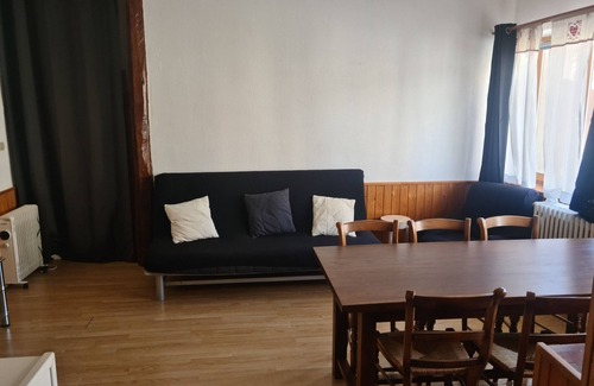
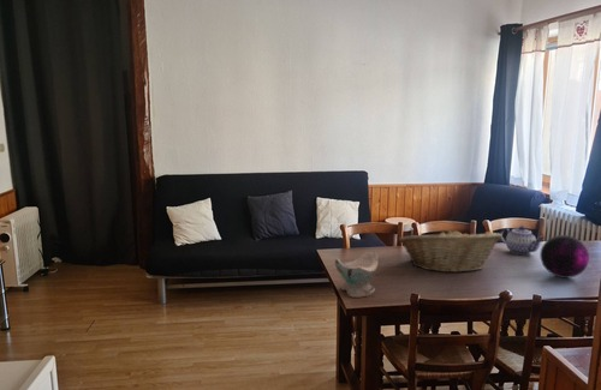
+ teapot (520, 239)
+ fruit basket (448, 245)
+ decorative orb (564, 256)
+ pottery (356, 274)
